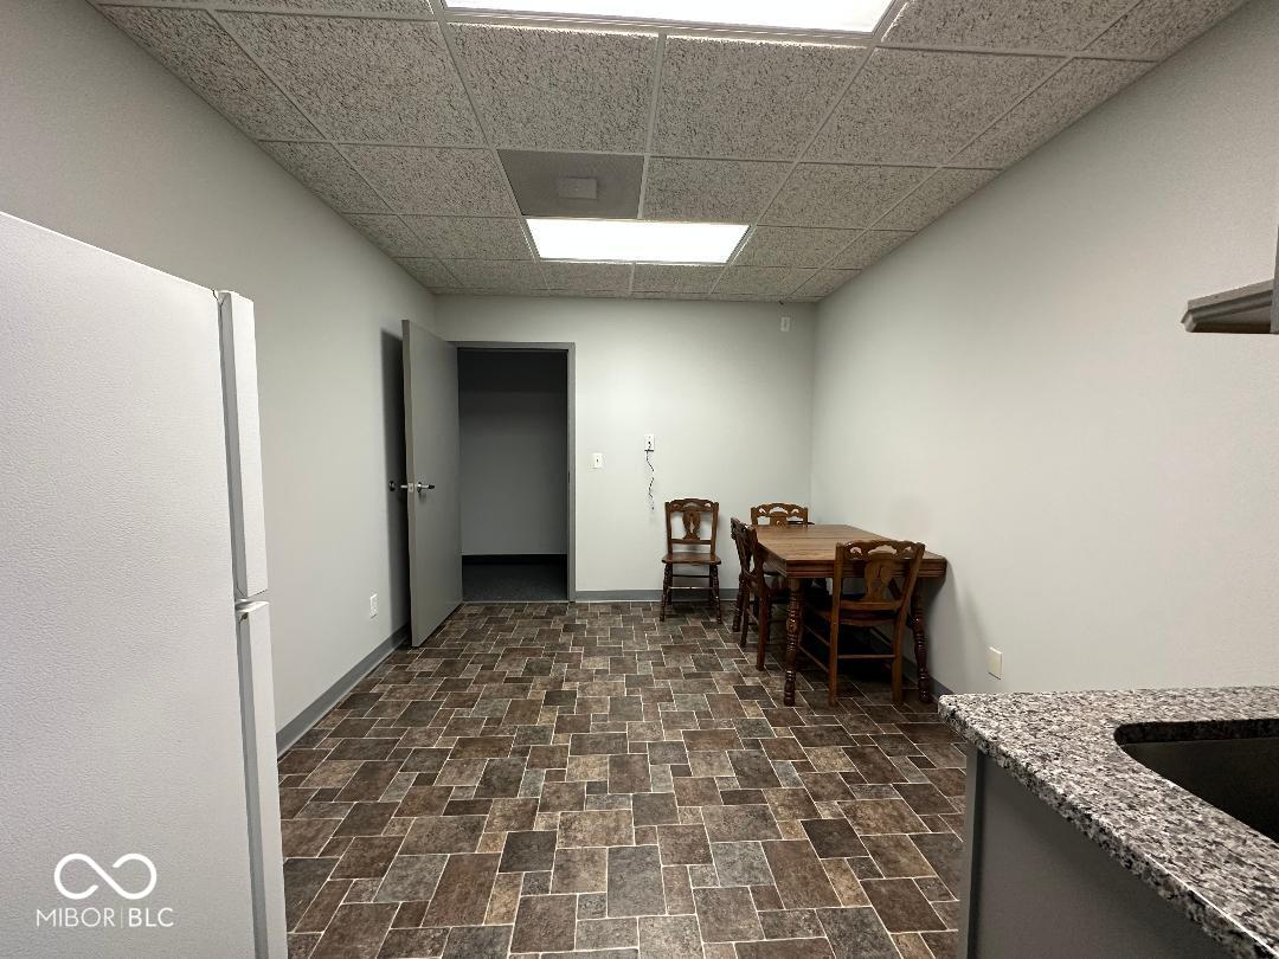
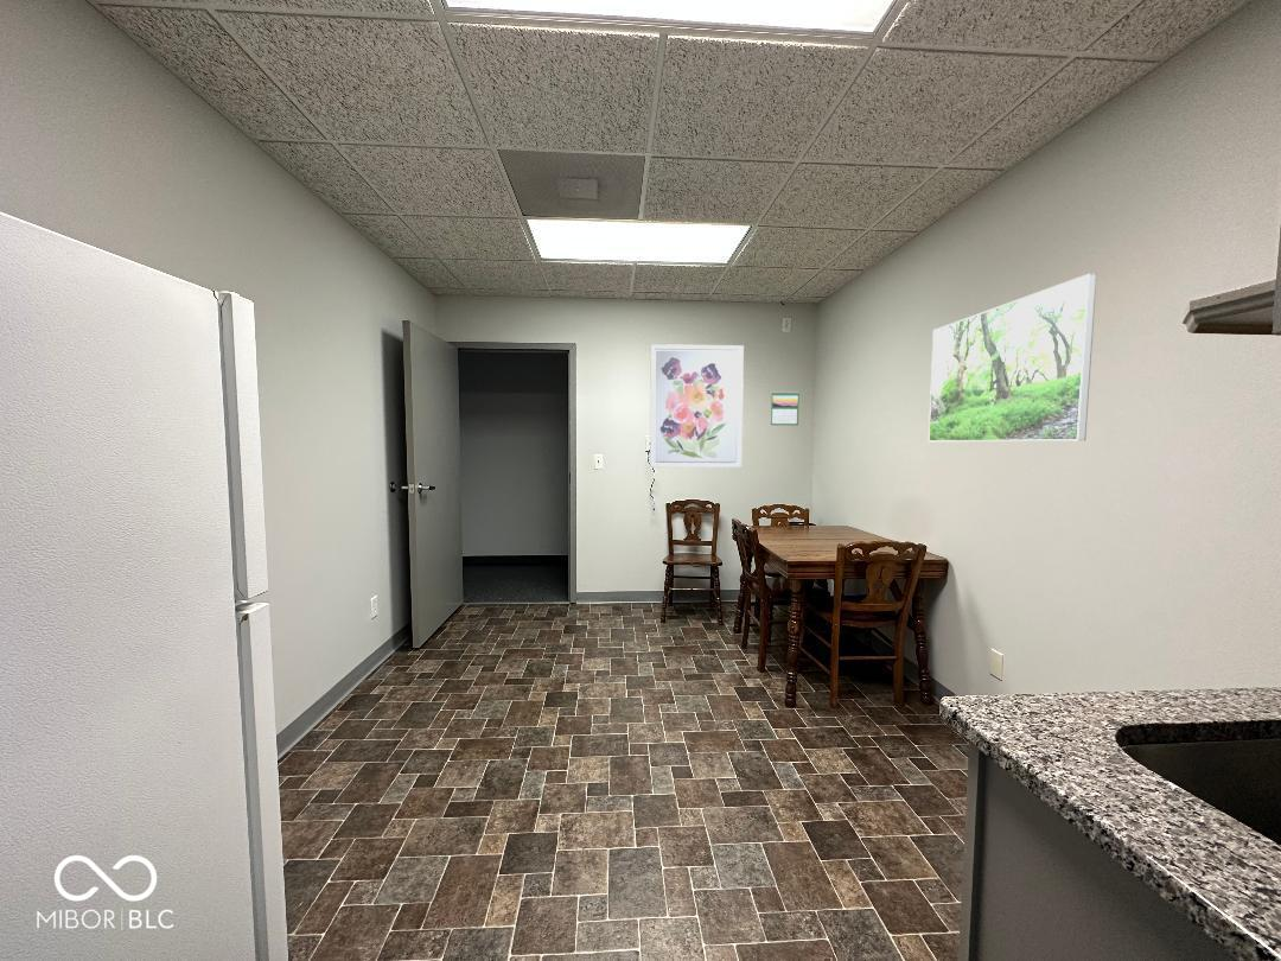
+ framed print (995, 375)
+ wall art (696, 407)
+ calendar (784, 408)
